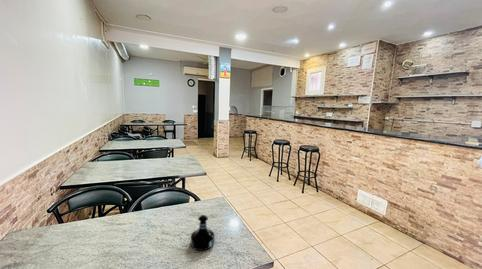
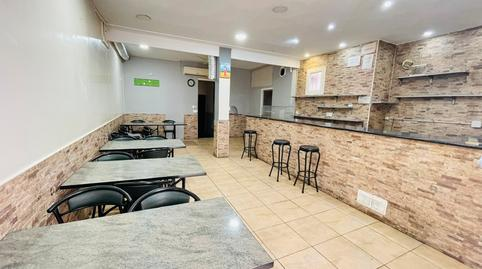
- tequila bottle (202, 230)
